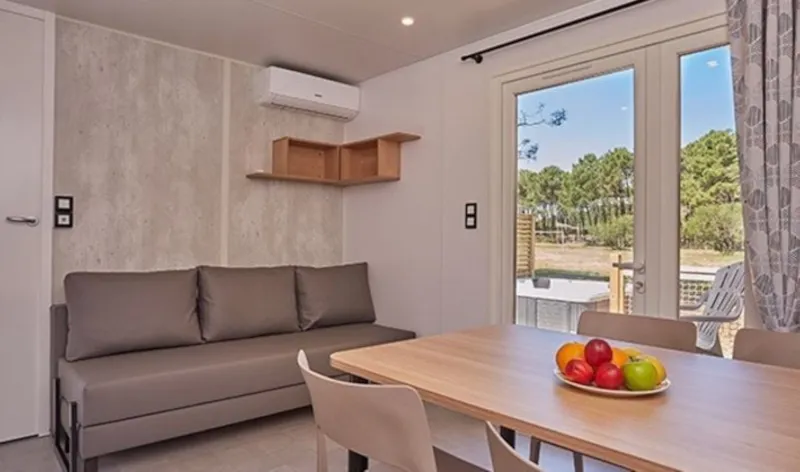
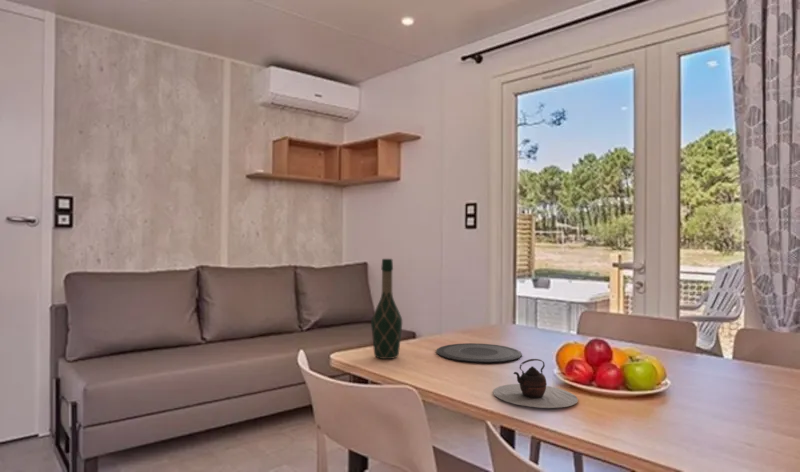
+ teapot (534, 376)
+ plate (478, 352)
+ wine bottle (386, 307)
